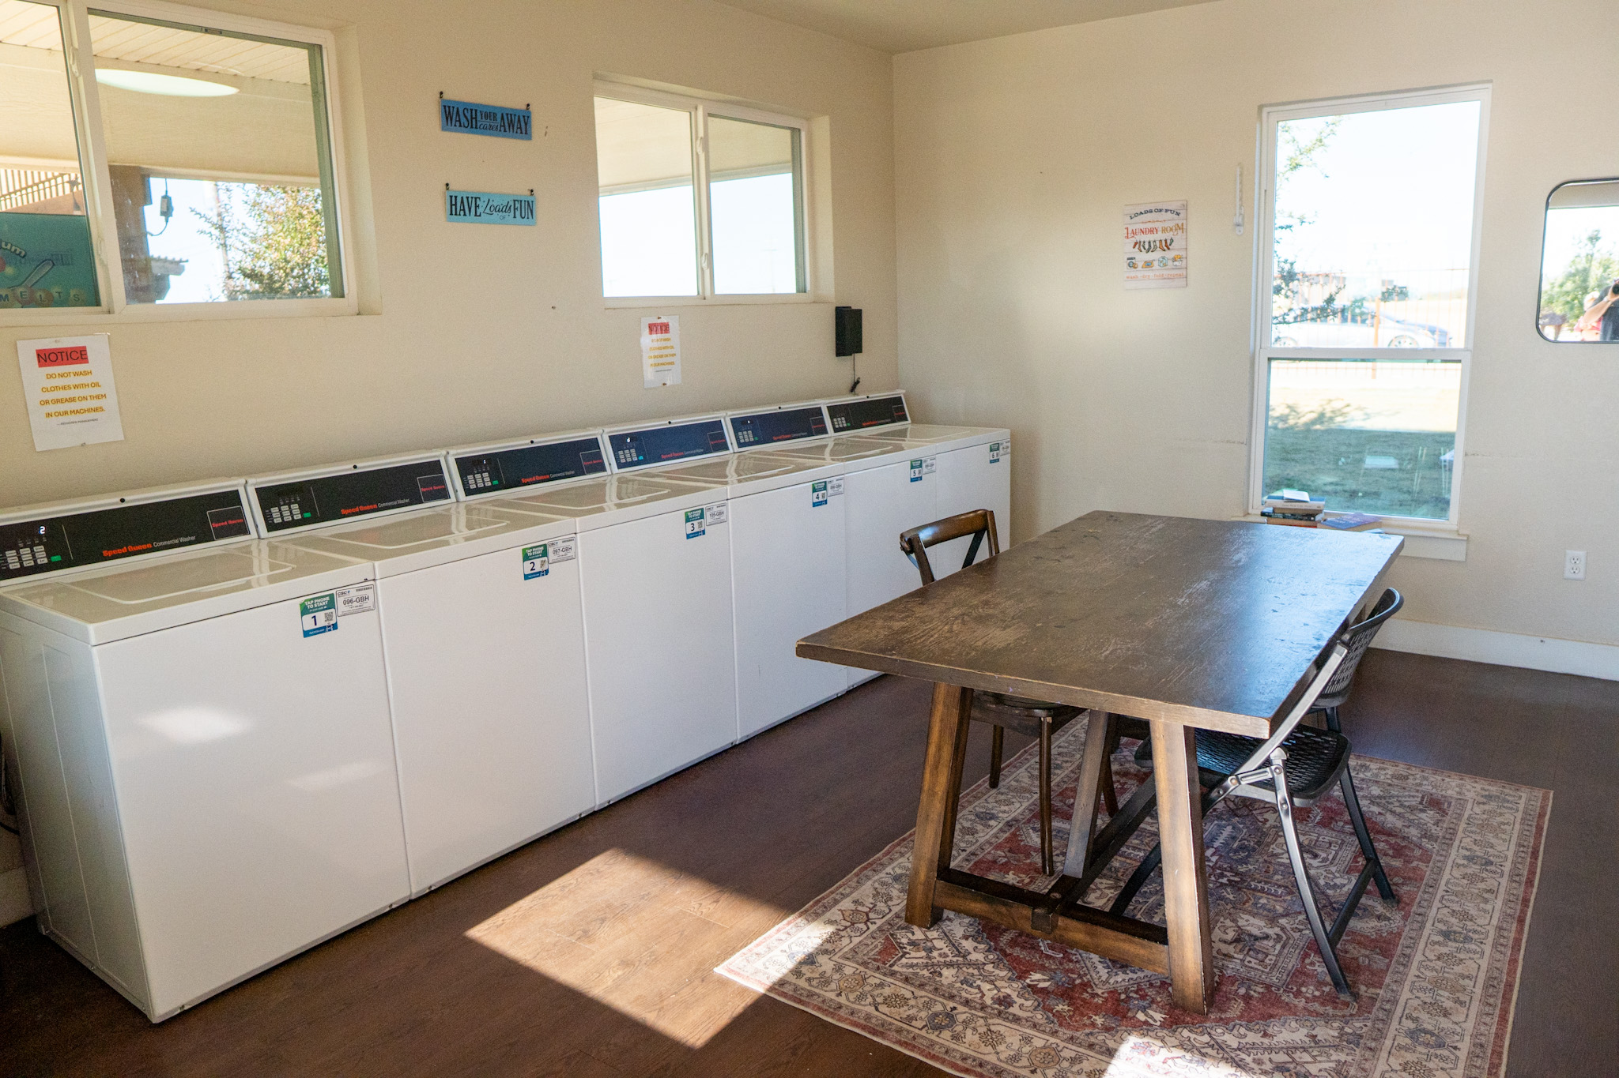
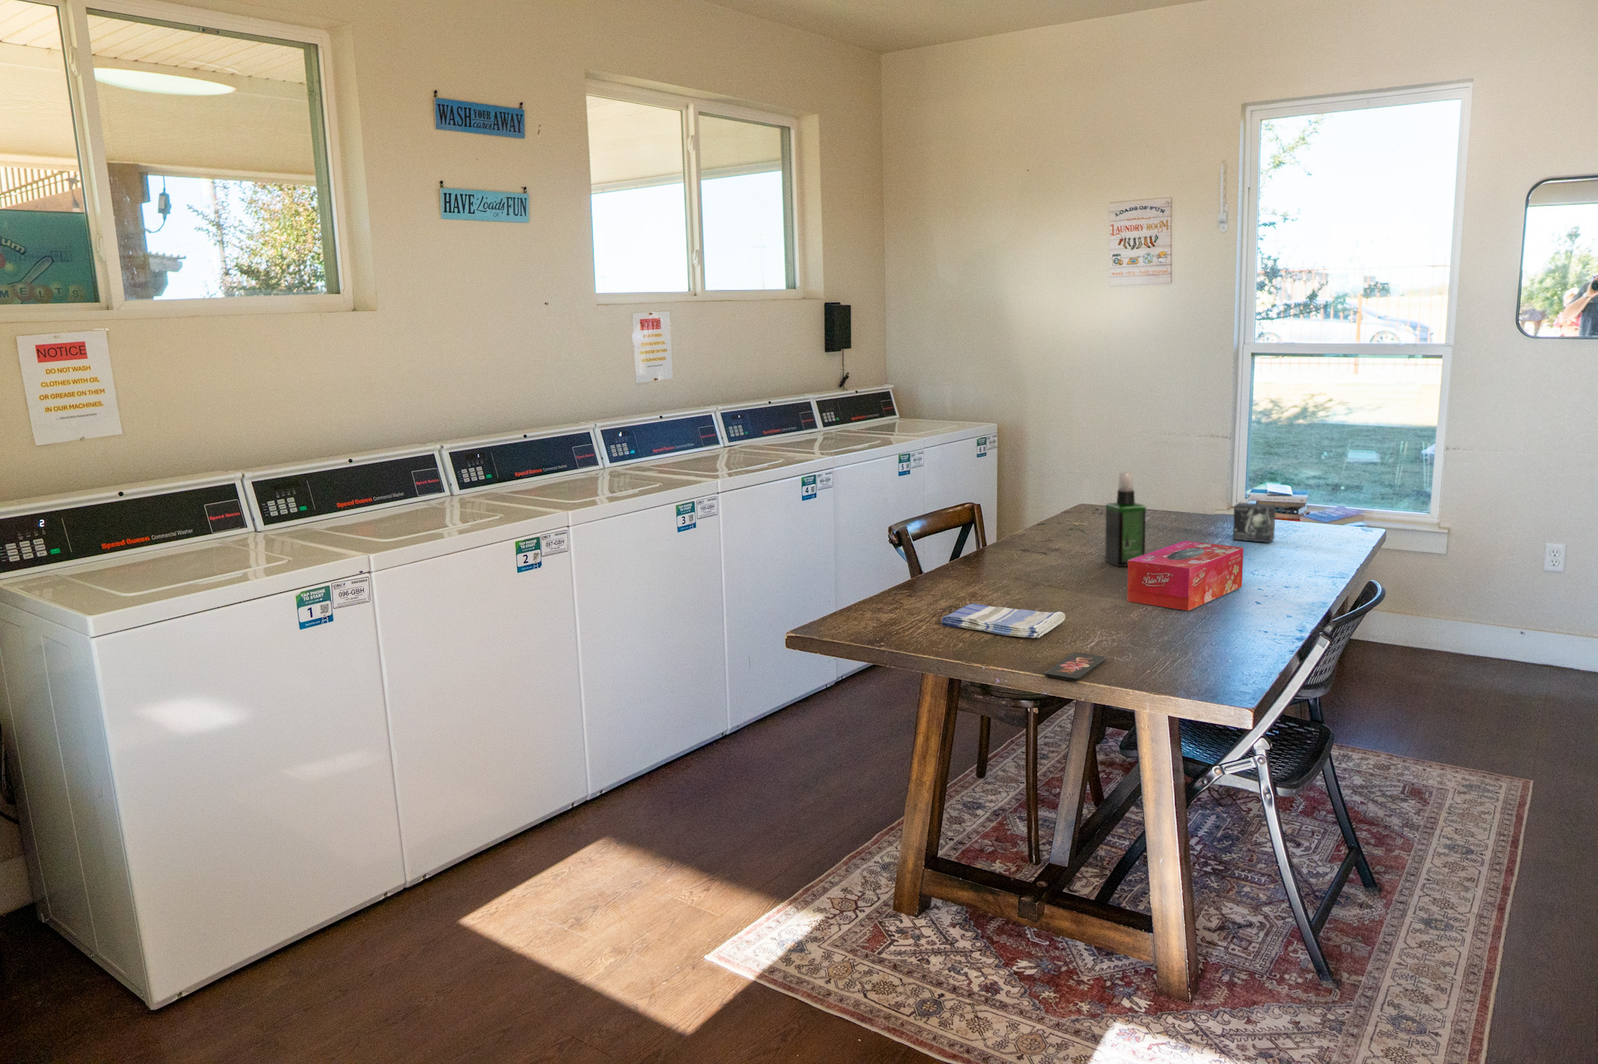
+ spray bottle (1125, 518)
+ dish towel (1004, 619)
+ box (1253, 522)
+ smartphone (1075, 666)
+ tissue box (1186, 574)
